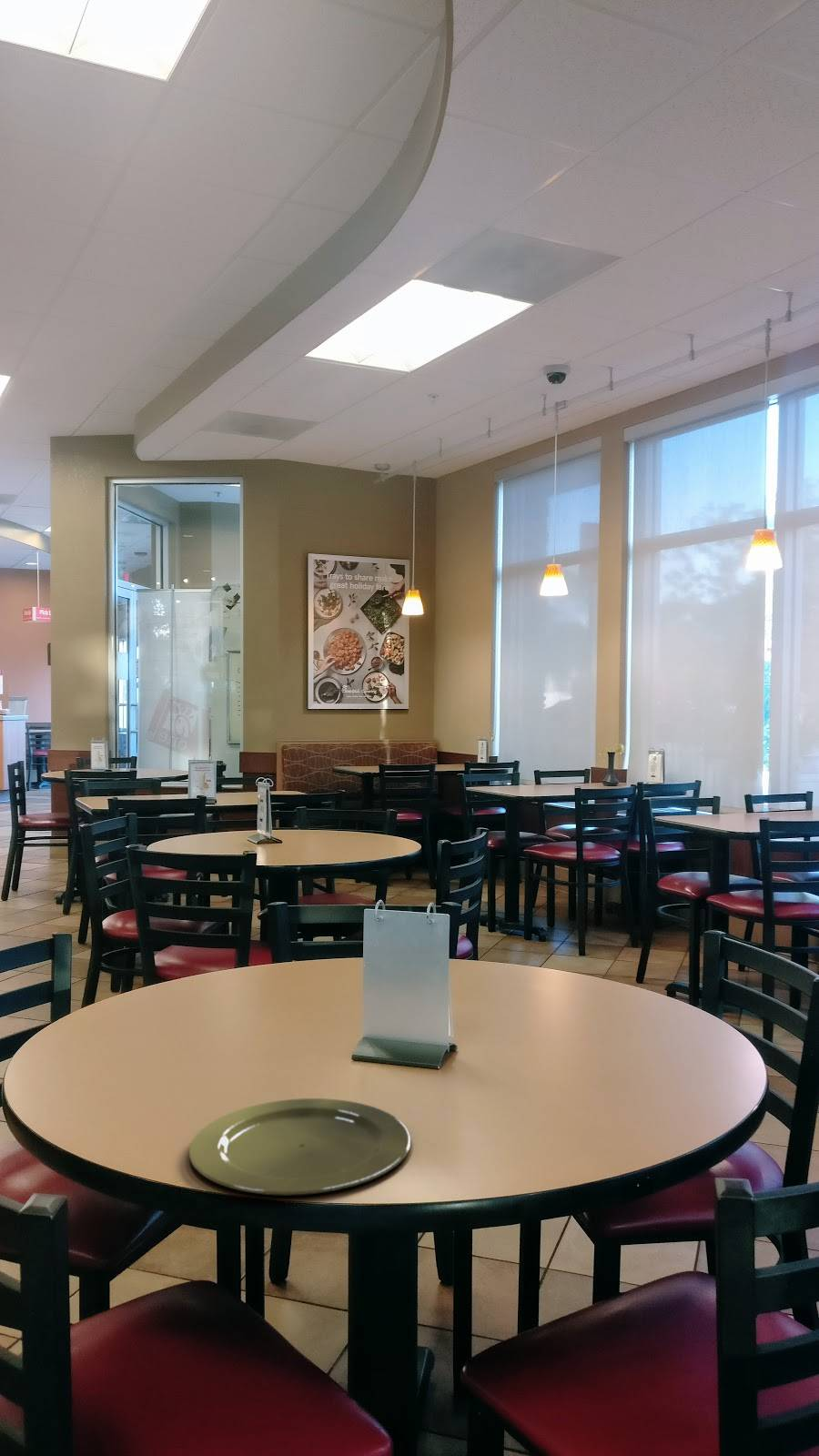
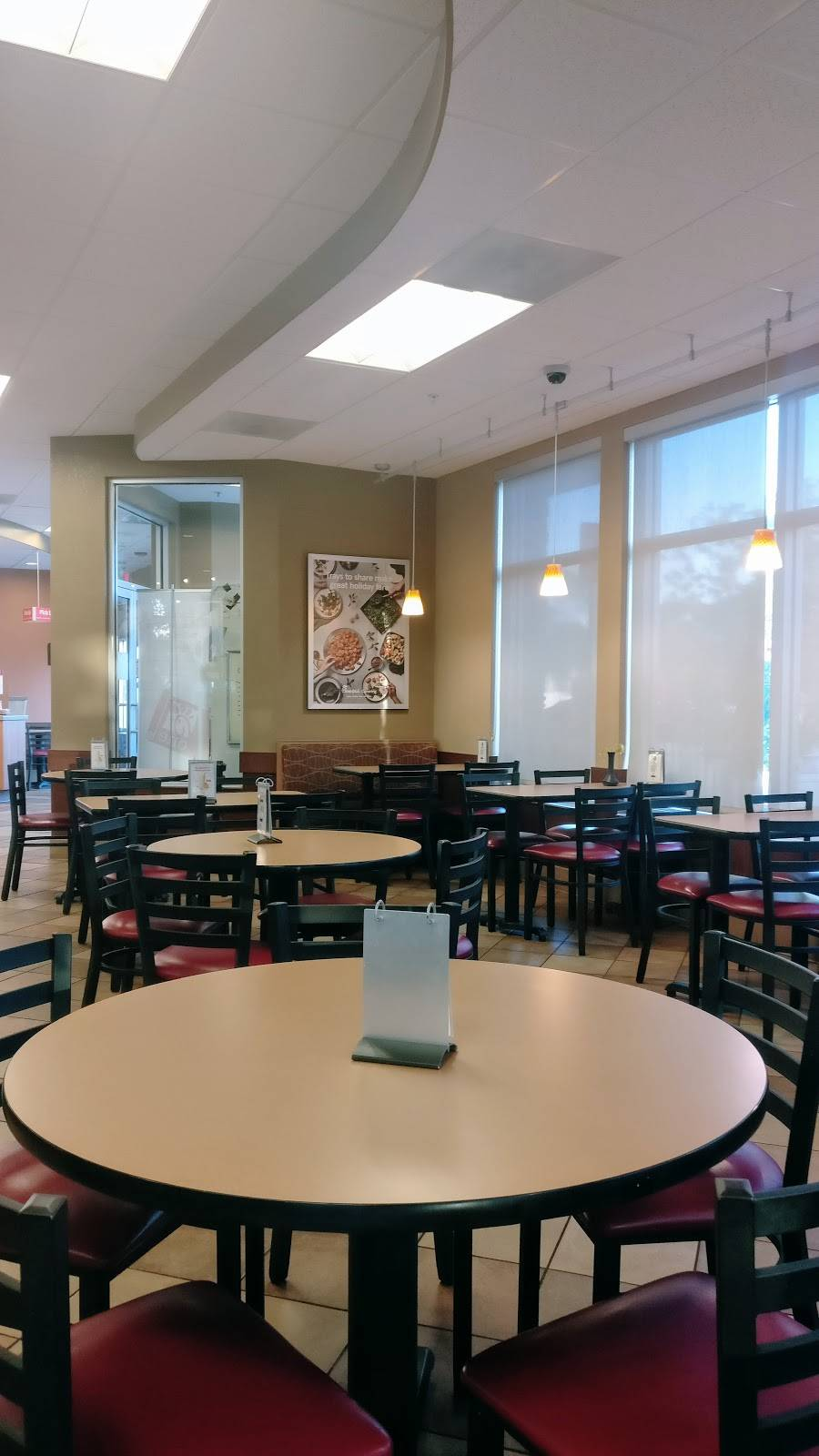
- plate (301, 1142)
